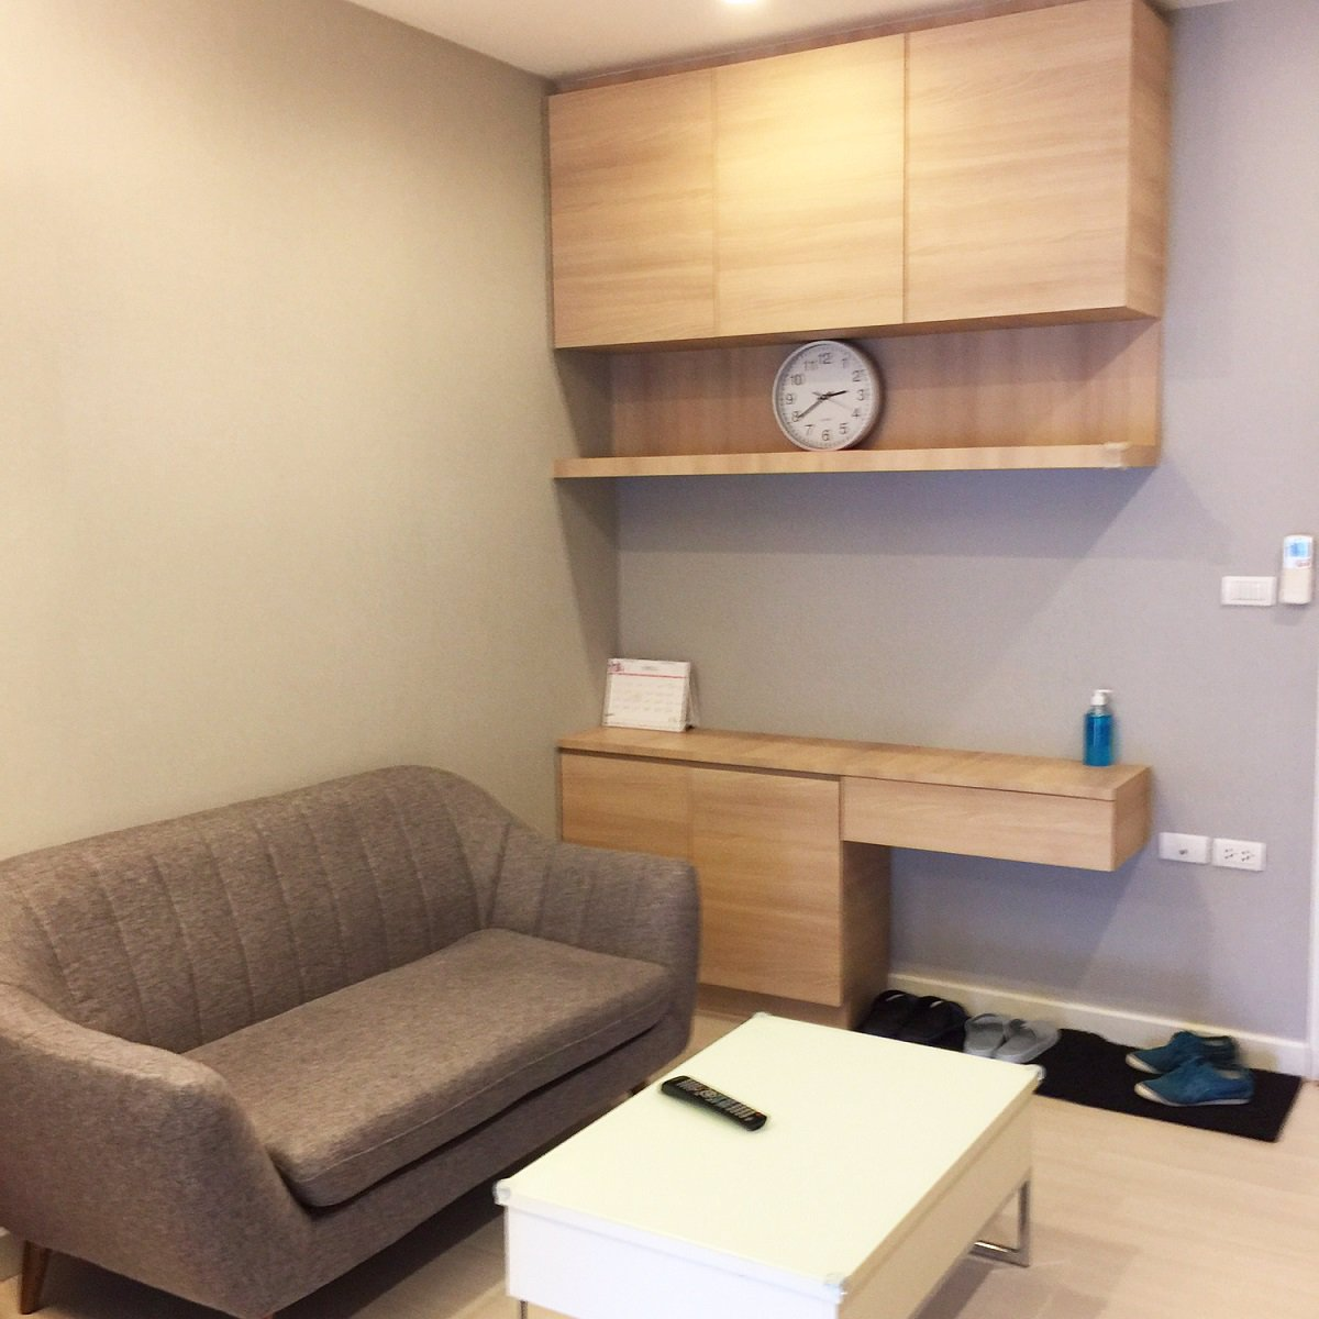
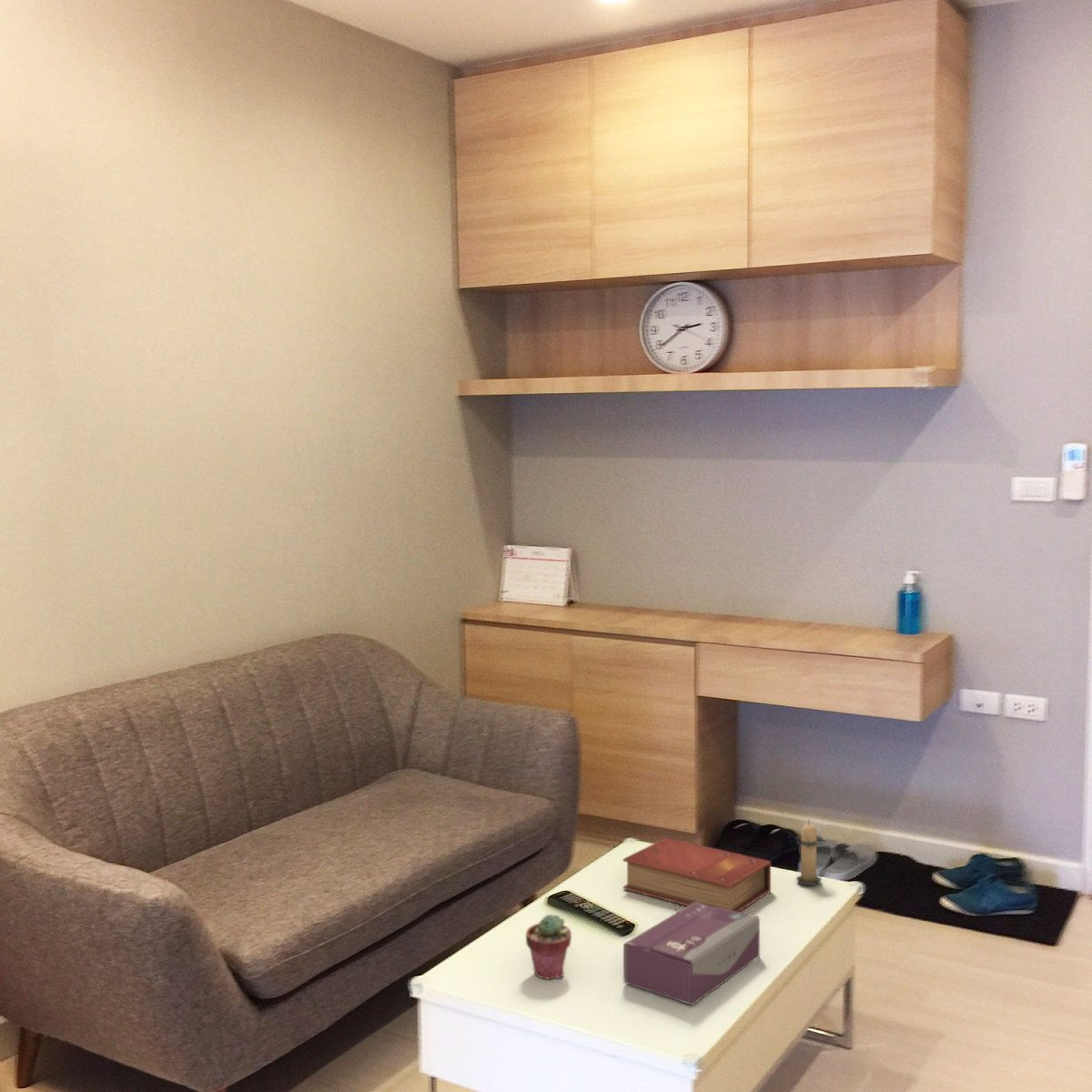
+ potted succulent (549, 944)
+ book (696, 875)
+ tissue box (693, 948)
+ candle (808, 850)
